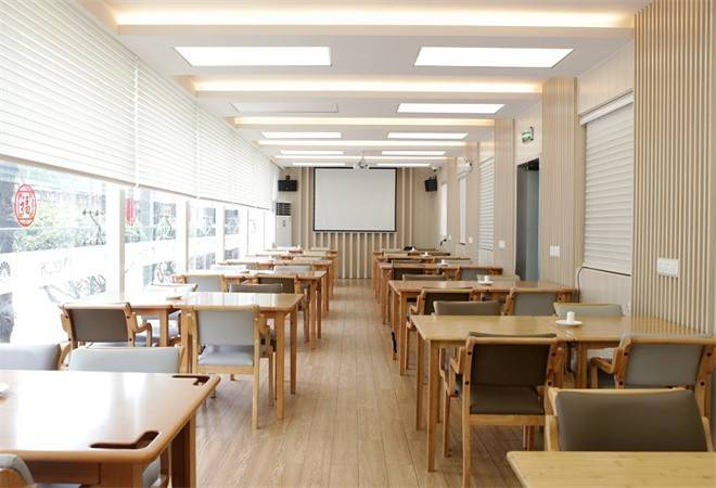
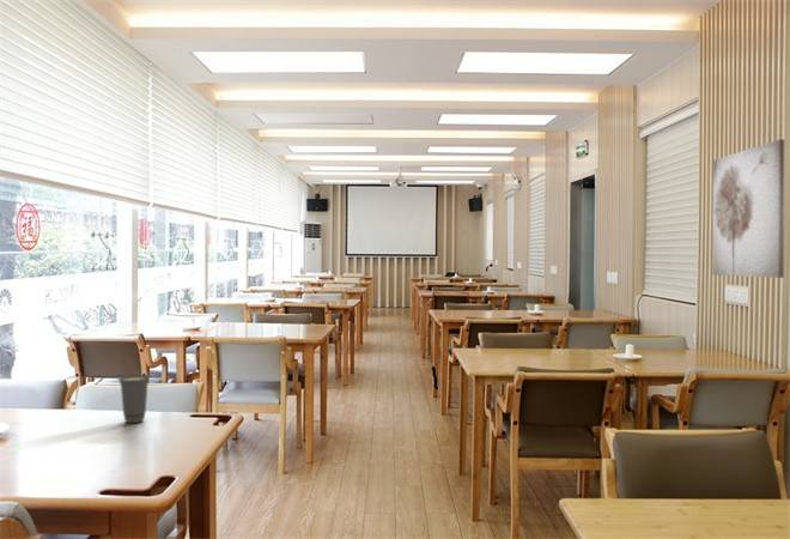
+ cup (134, 399)
+ wall art (745, 213)
